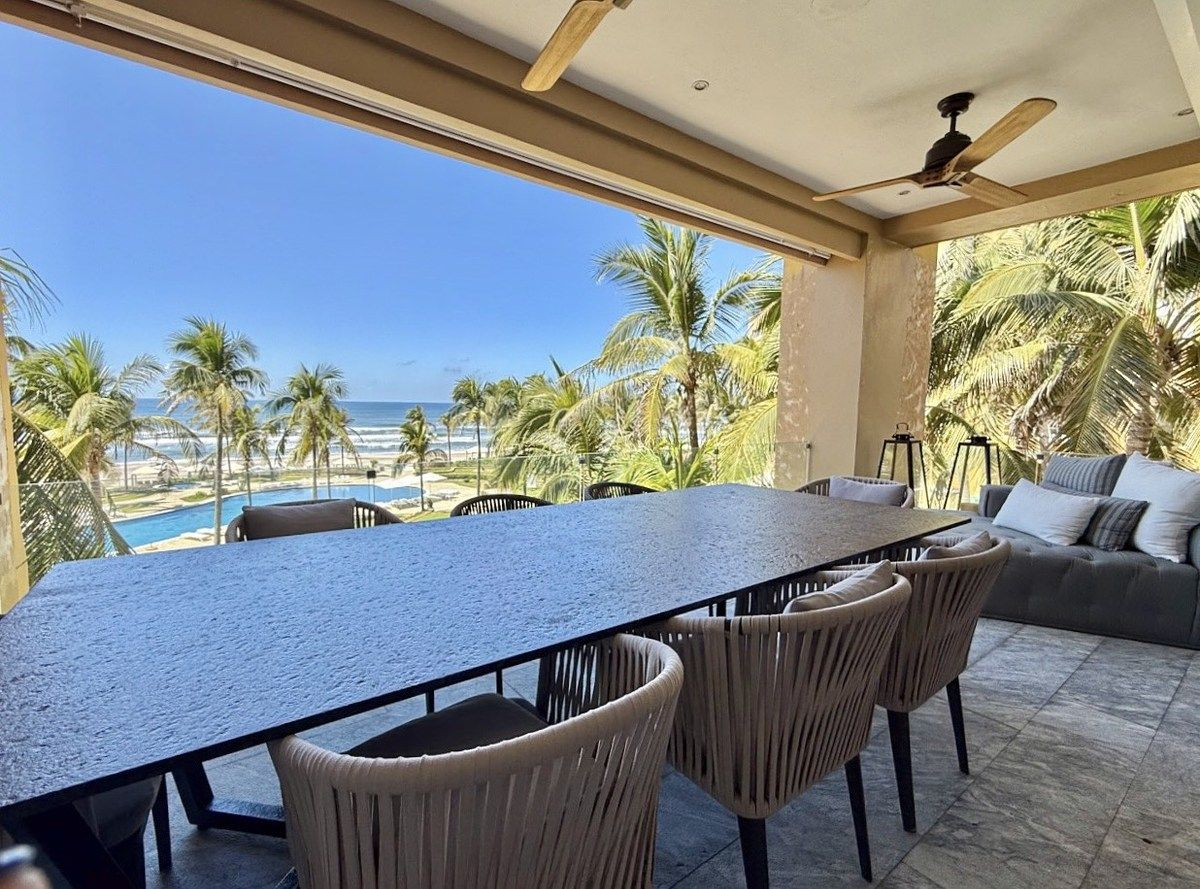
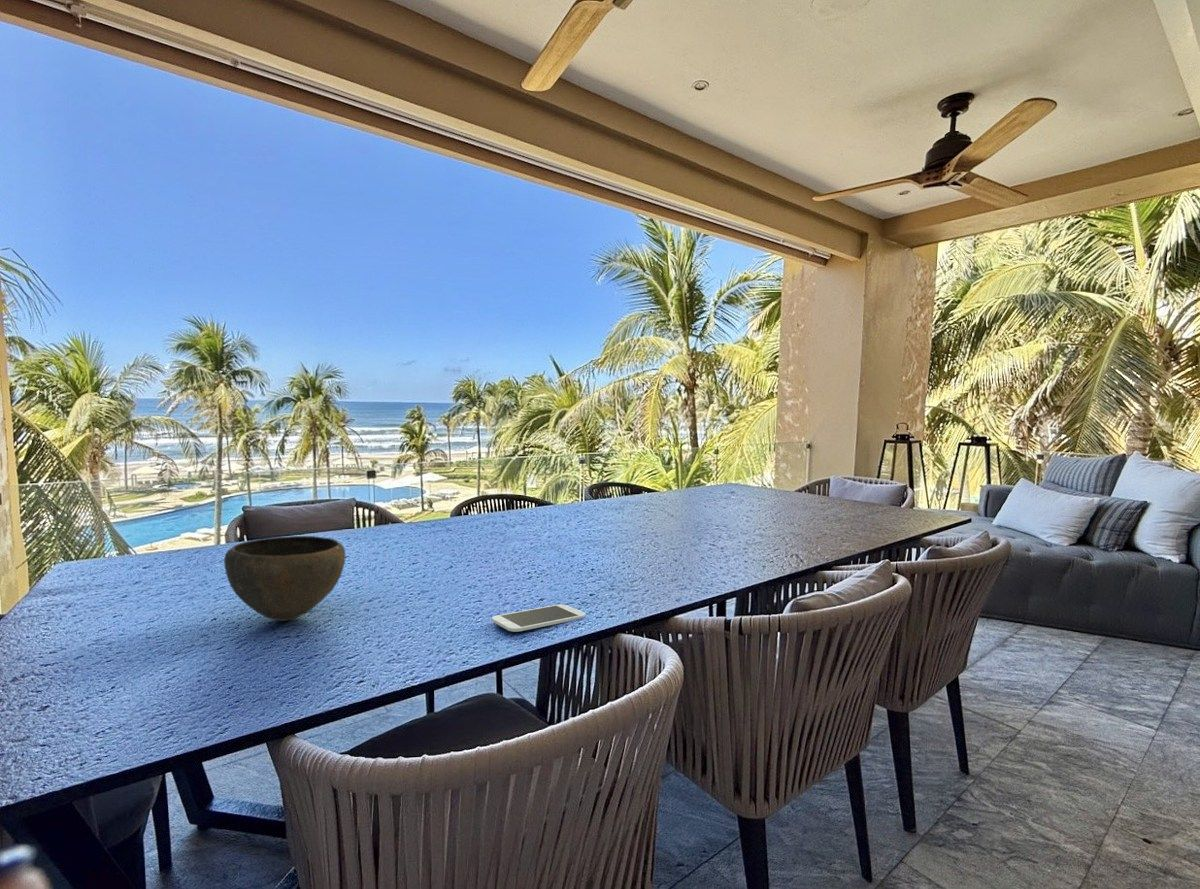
+ bowl (286, 581)
+ smartphone (539, 617)
